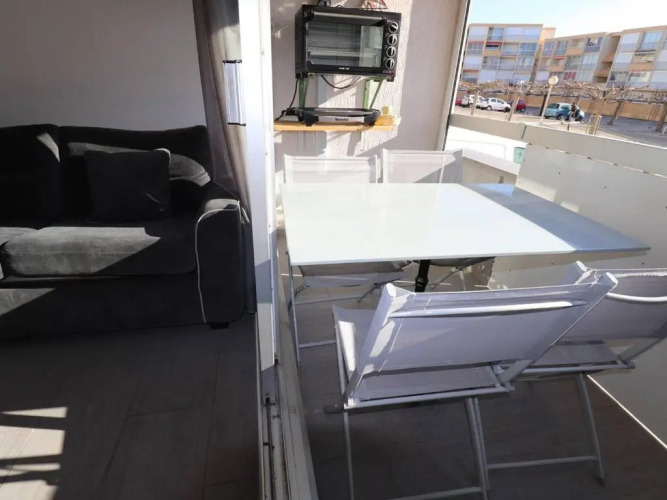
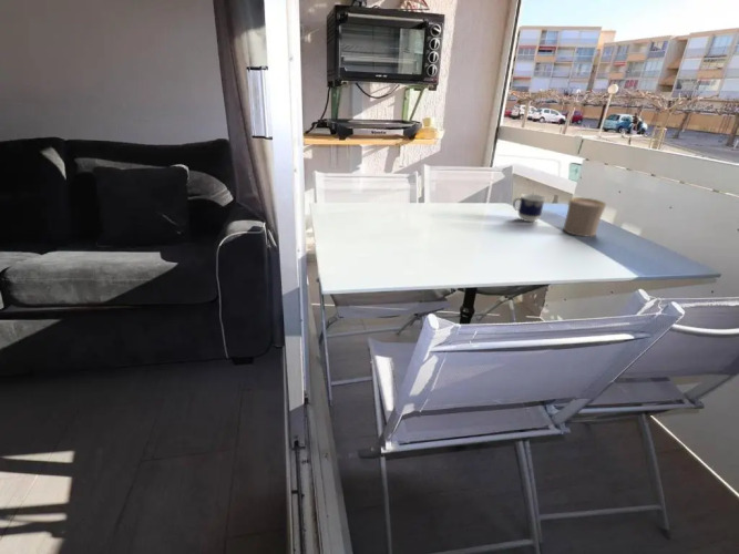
+ cup (583, 216)
+ cup (526, 208)
